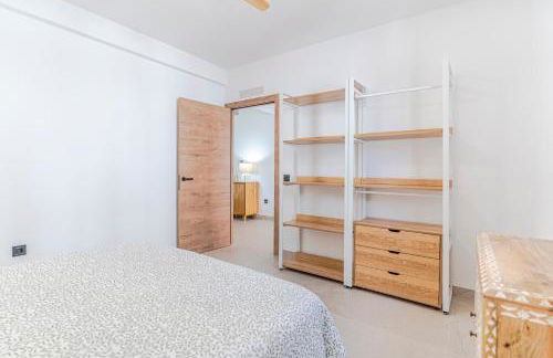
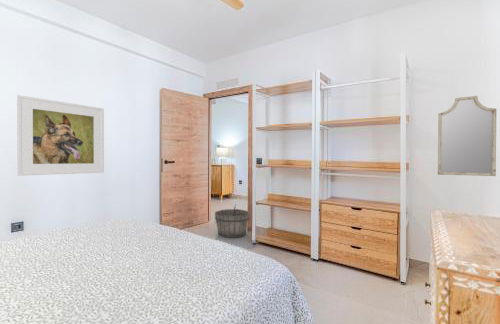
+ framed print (65, 138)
+ wooden bucket (232, 219)
+ home mirror (465, 136)
